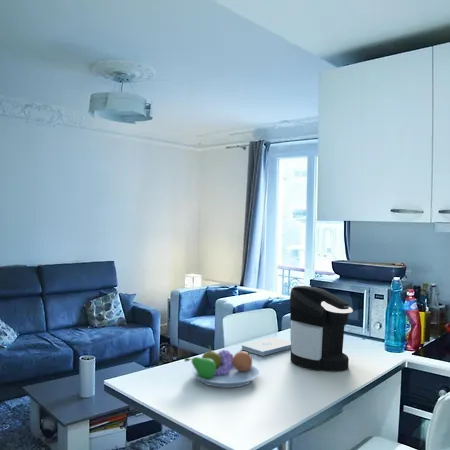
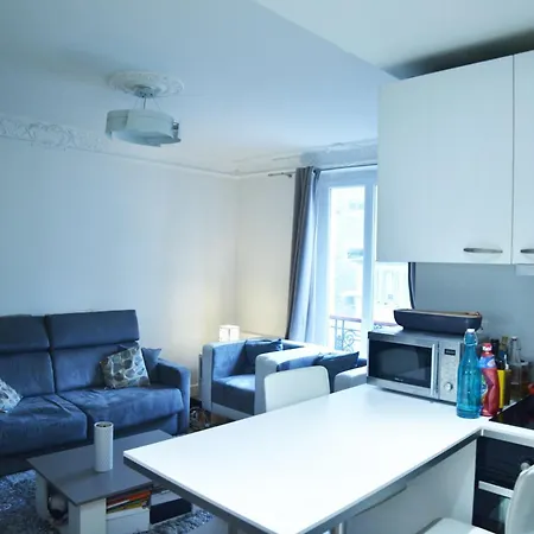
- fruit bowl (222, 364)
- coffee maker (321, 325)
- notepad (268, 345)
